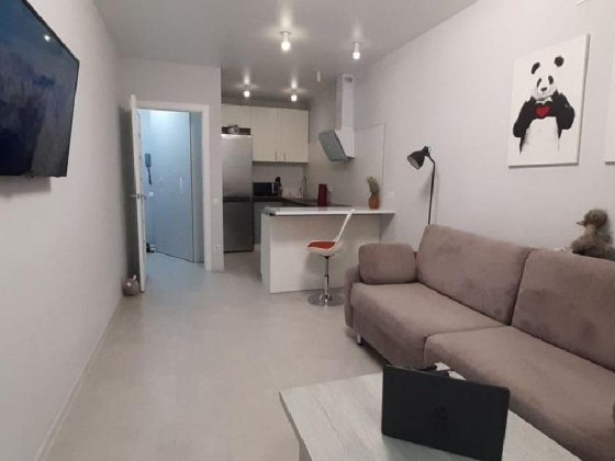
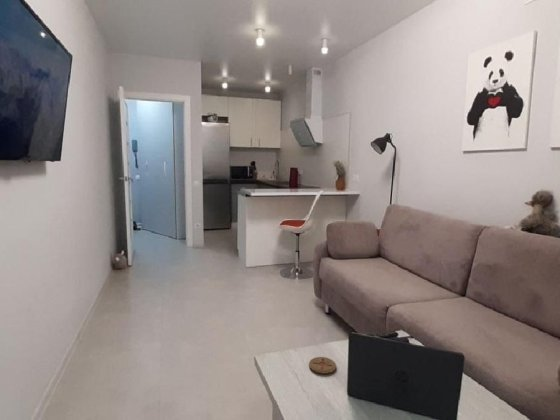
+ coaster (322, 365)
